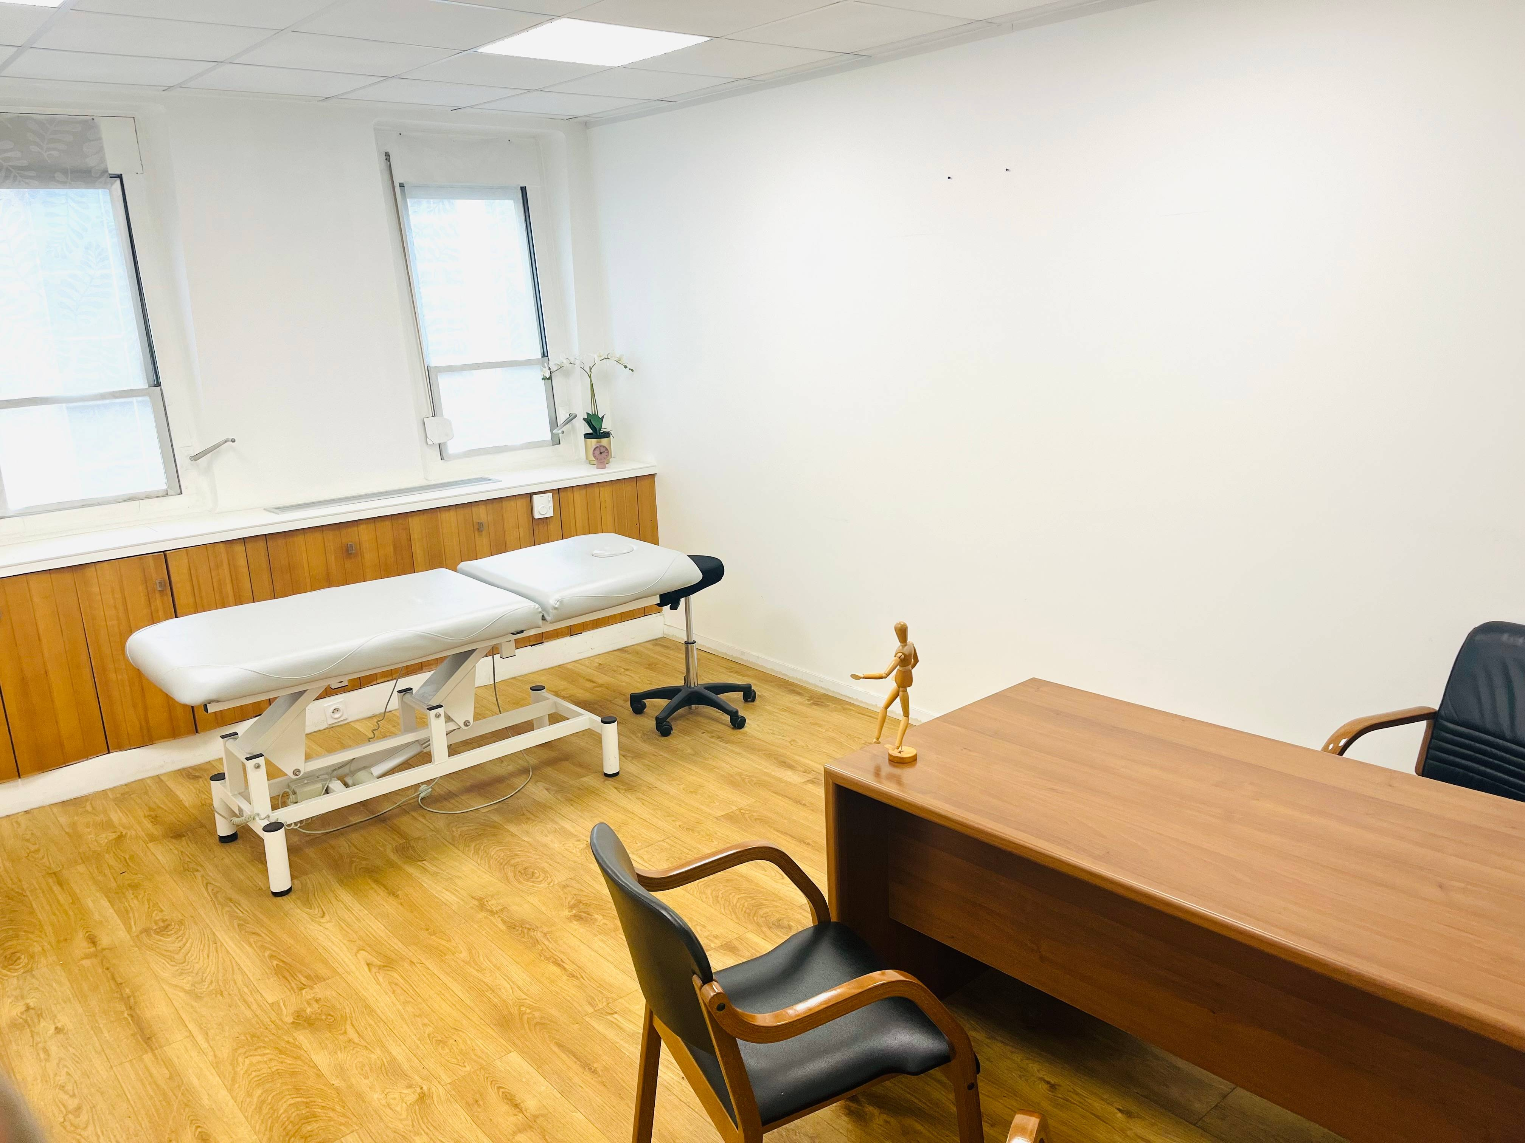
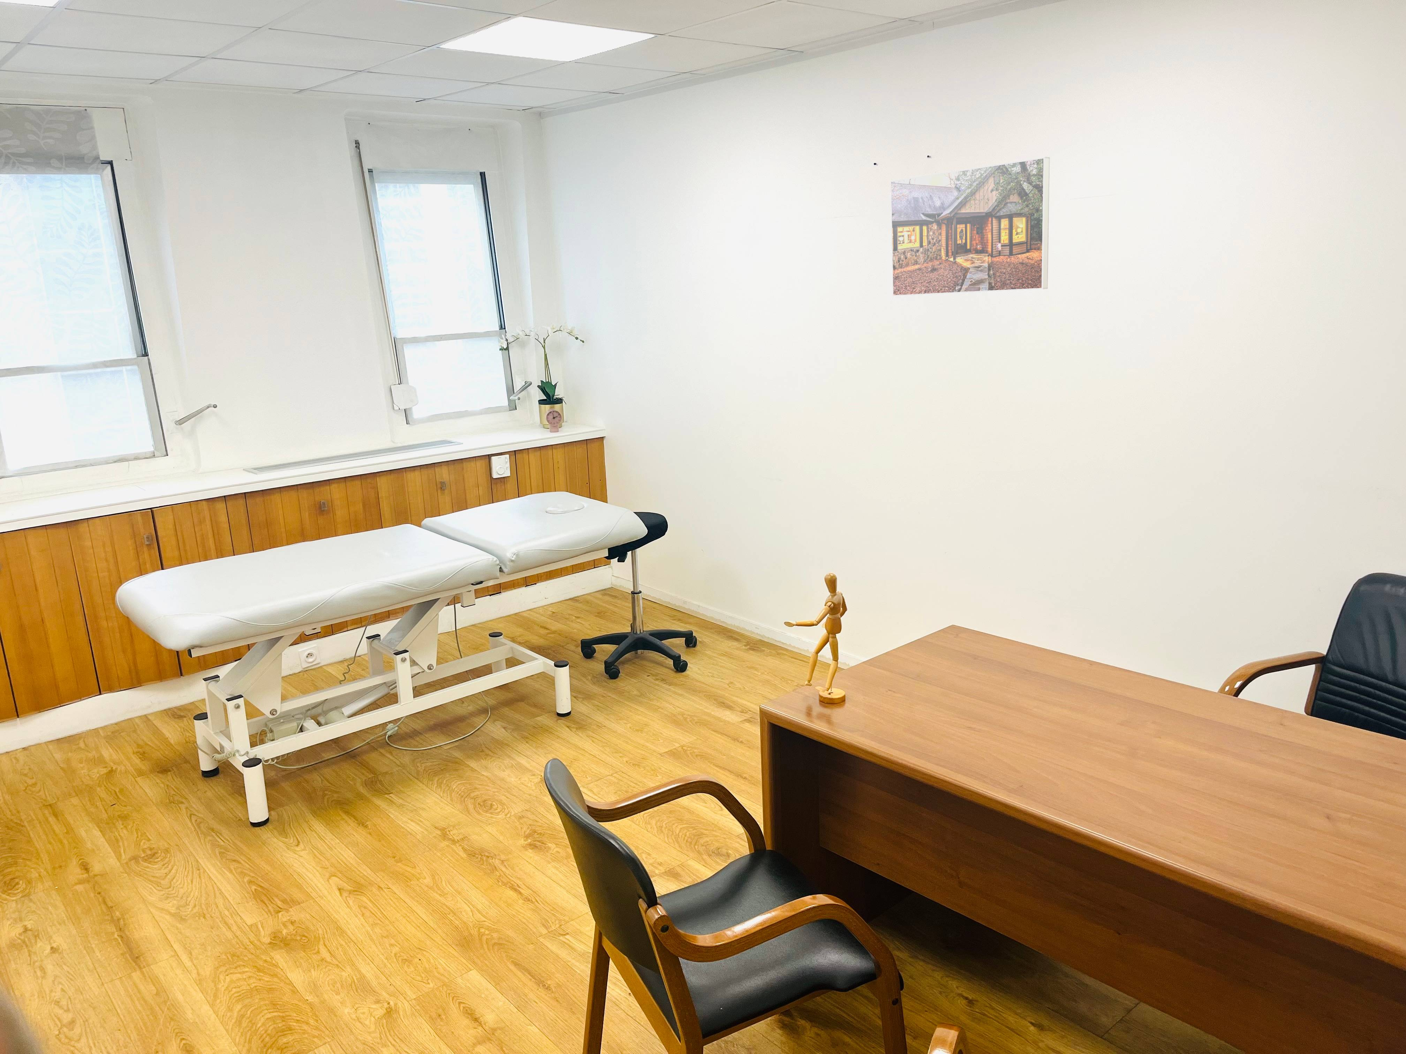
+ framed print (965, 232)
